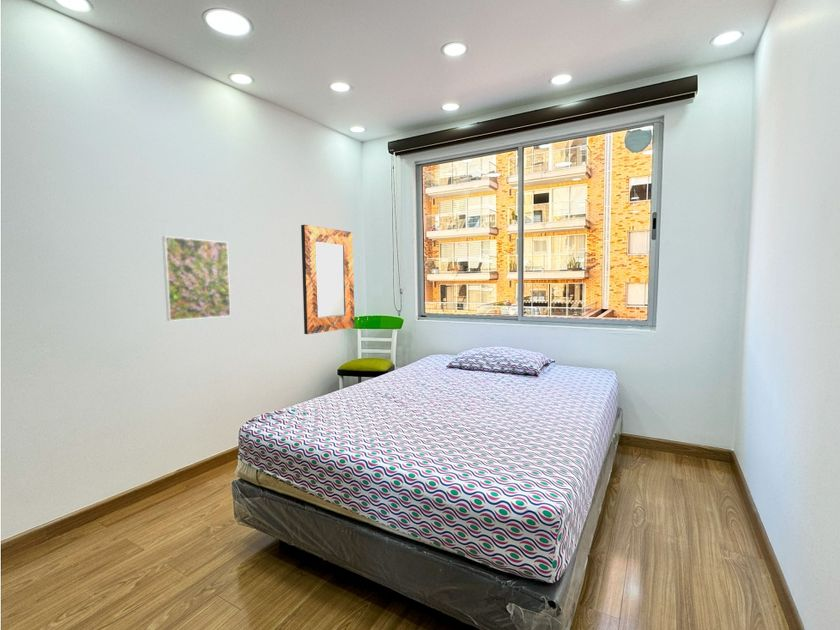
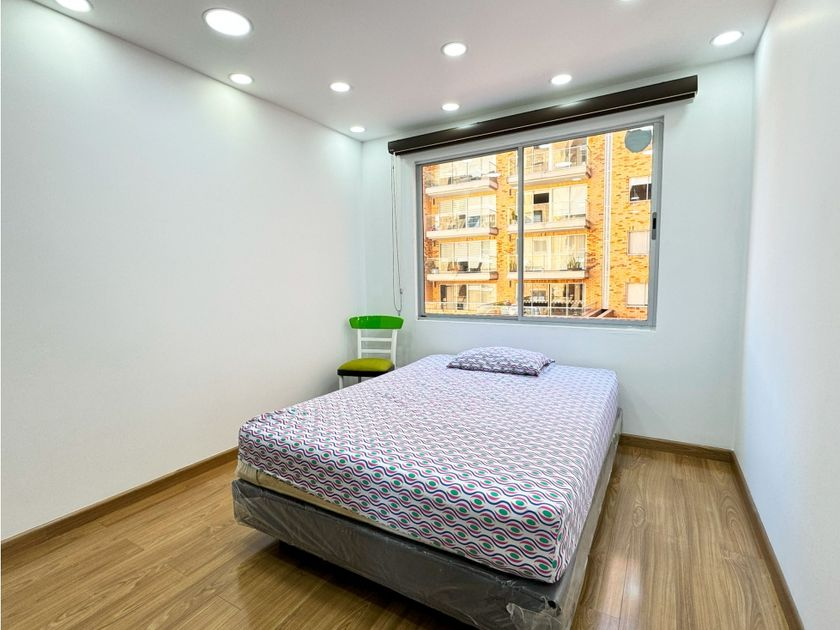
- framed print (199, 279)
- home mirror (330, 280)
